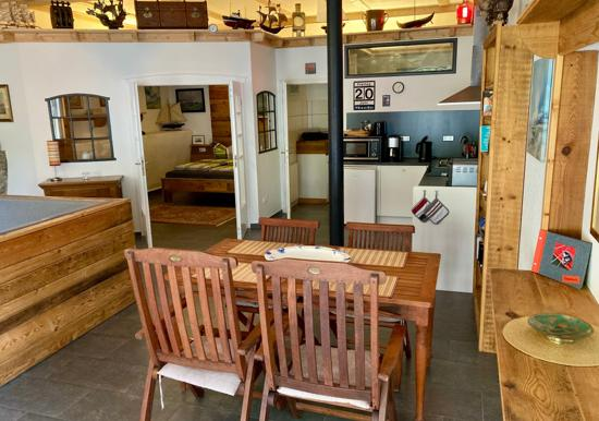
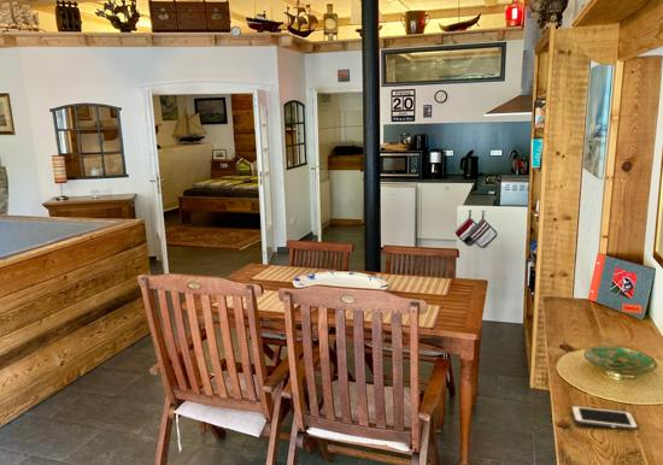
+ cell phone (603, 417)
